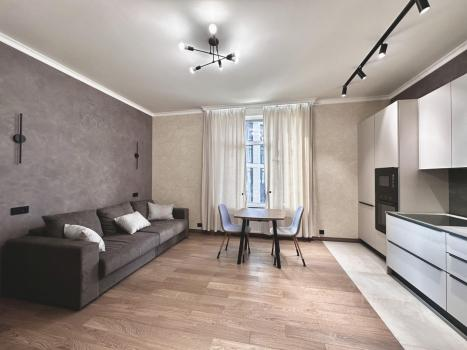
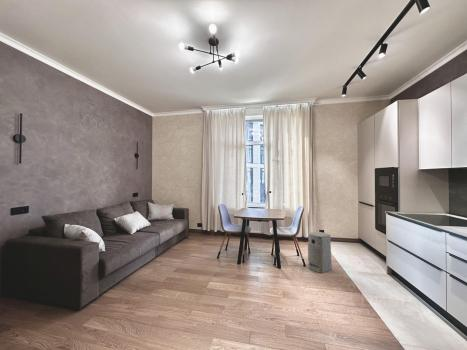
+ air purifier (319, 251)
